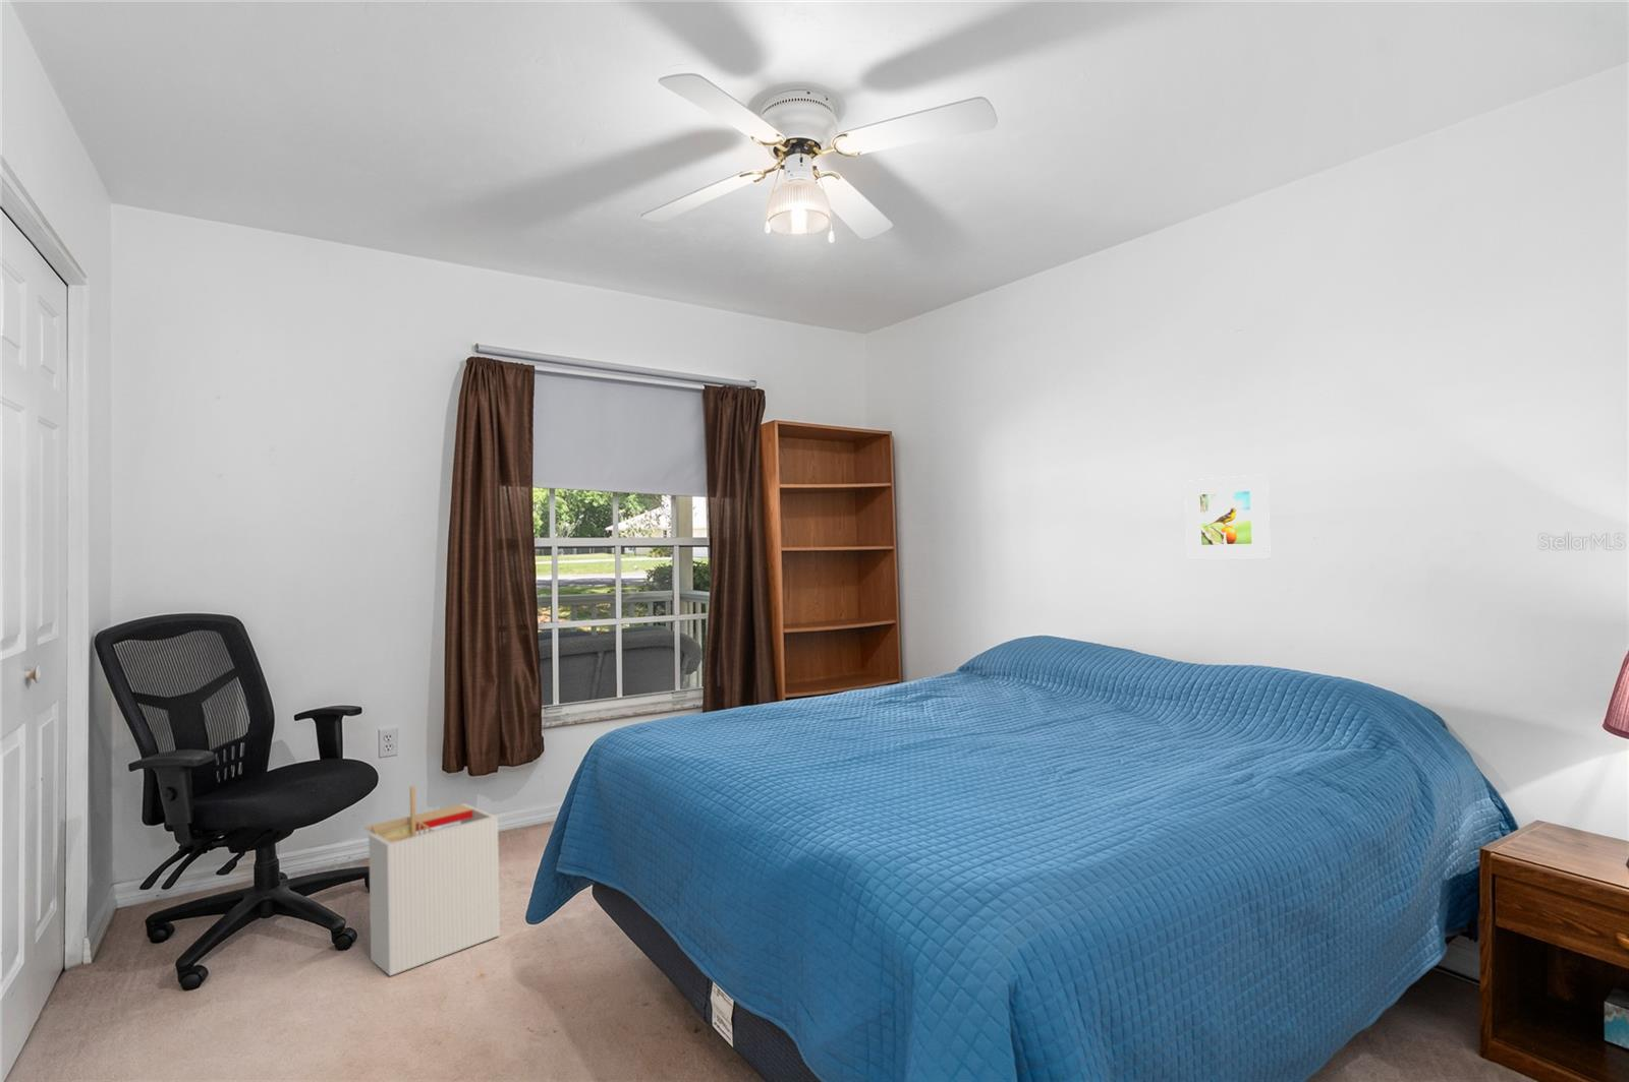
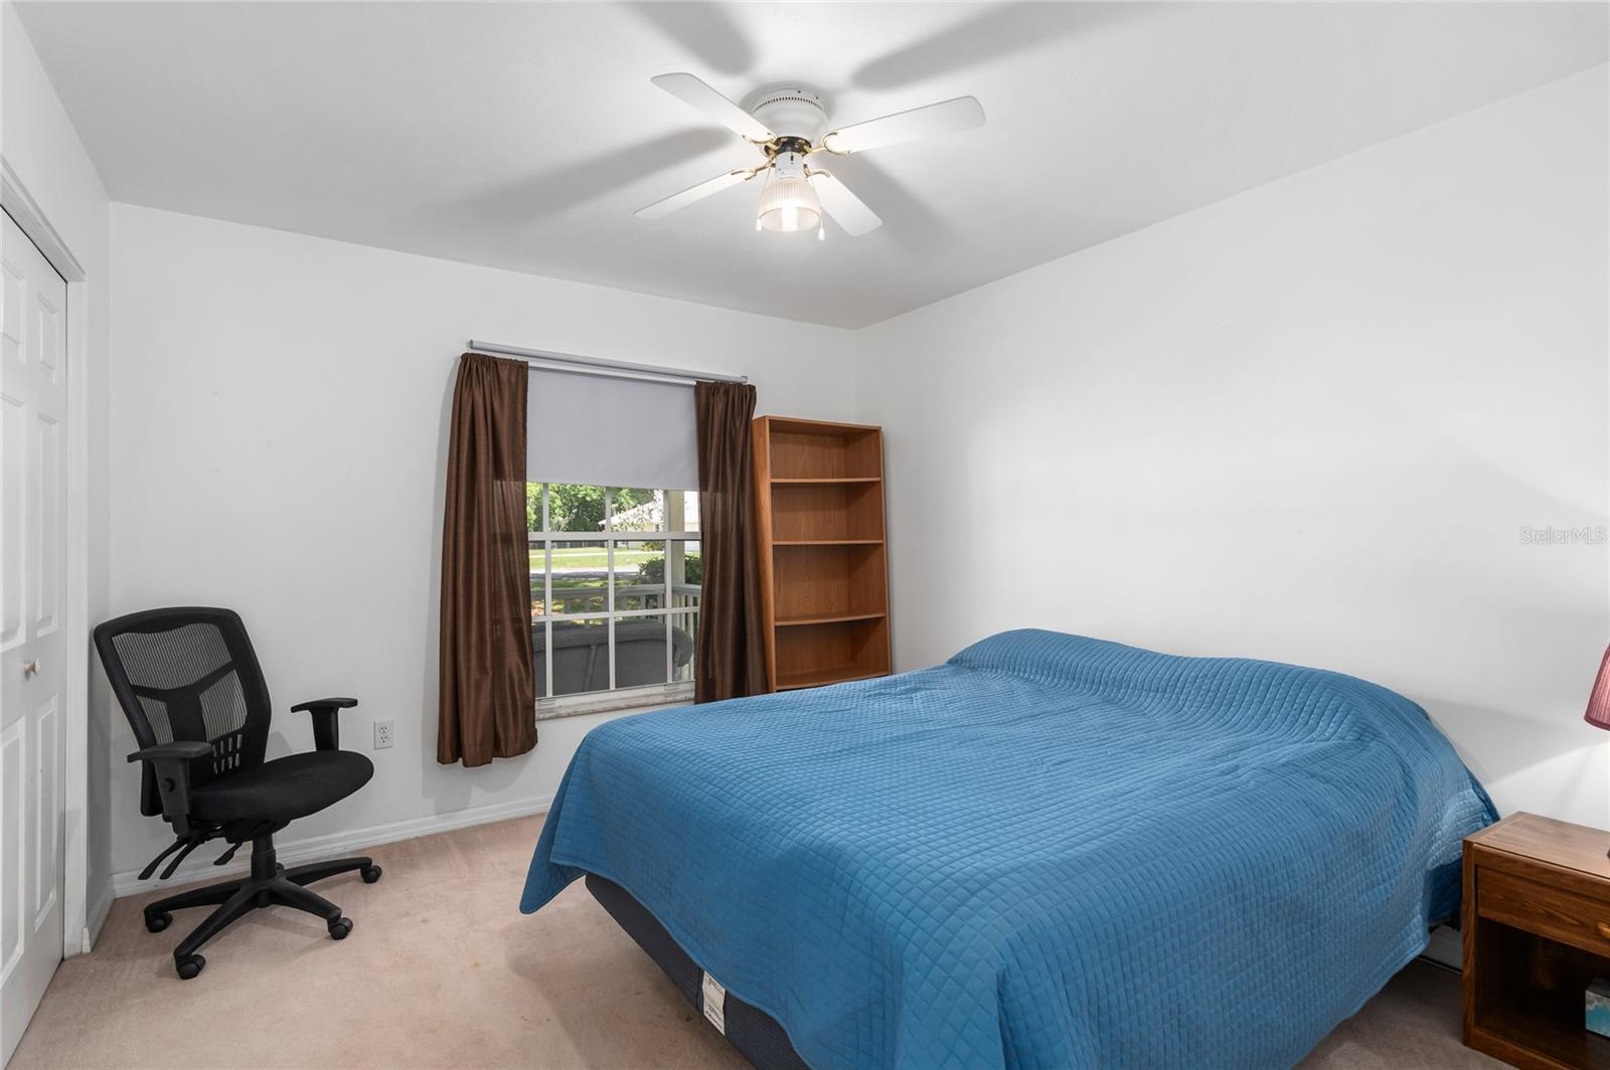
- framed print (1225, 518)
- storage bin (431, 863)
